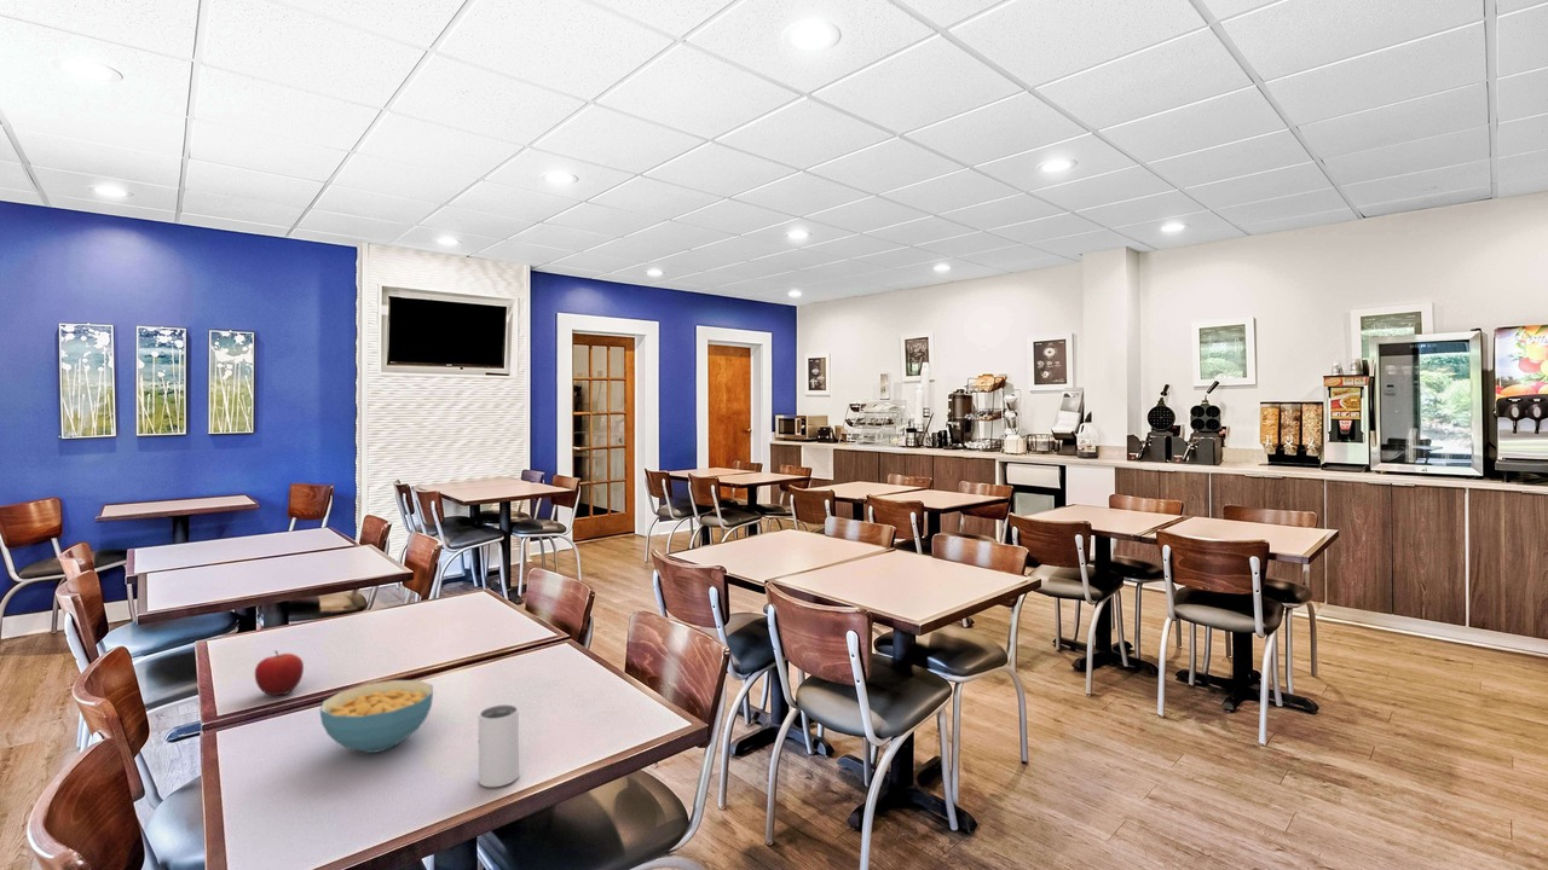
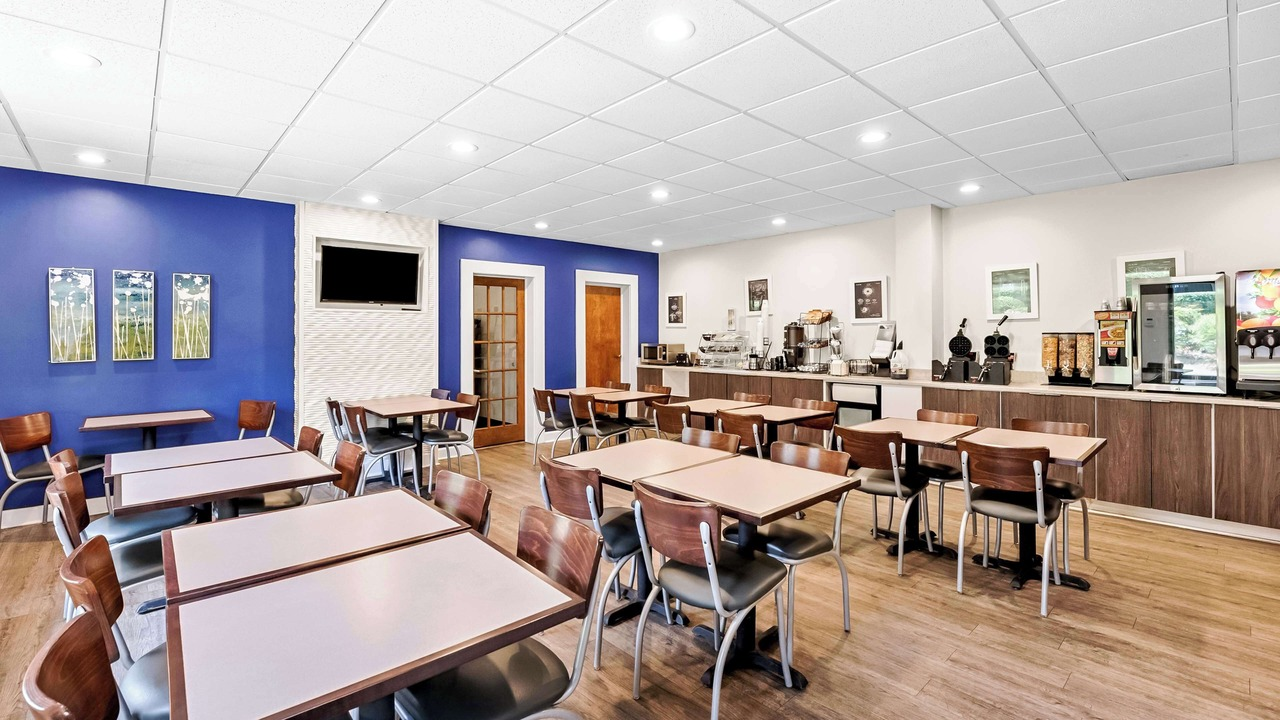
- cereal bowl (379, 721)
- fruit (279, 672)
- mug (498, 741)
